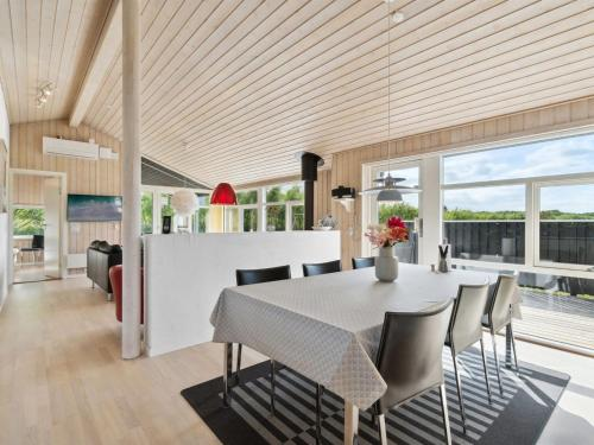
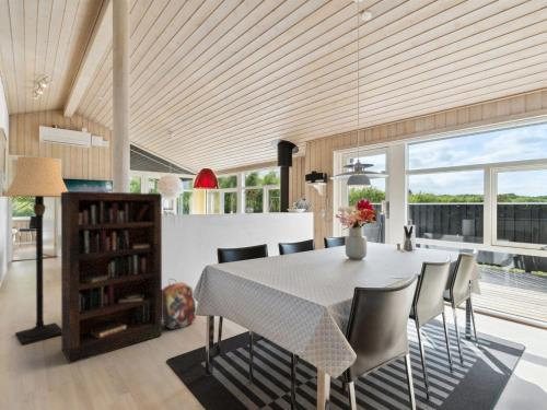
+ bookcase (114, 268)
+ lamp (39, 246)
+ backpack (177, 302)
